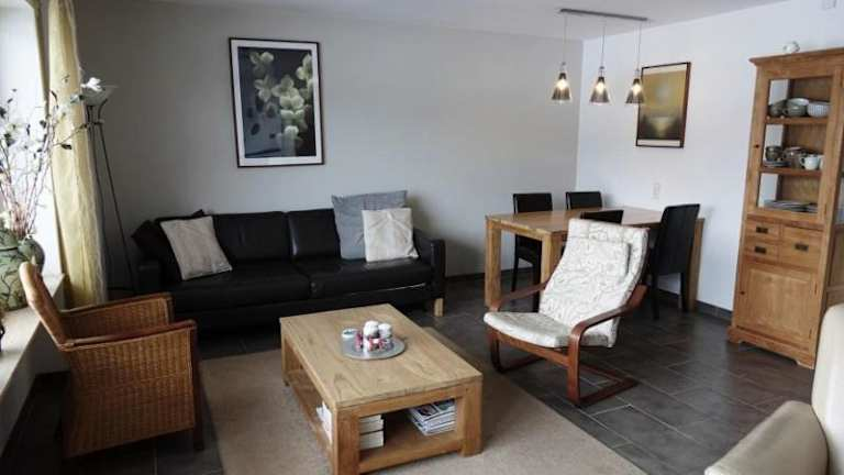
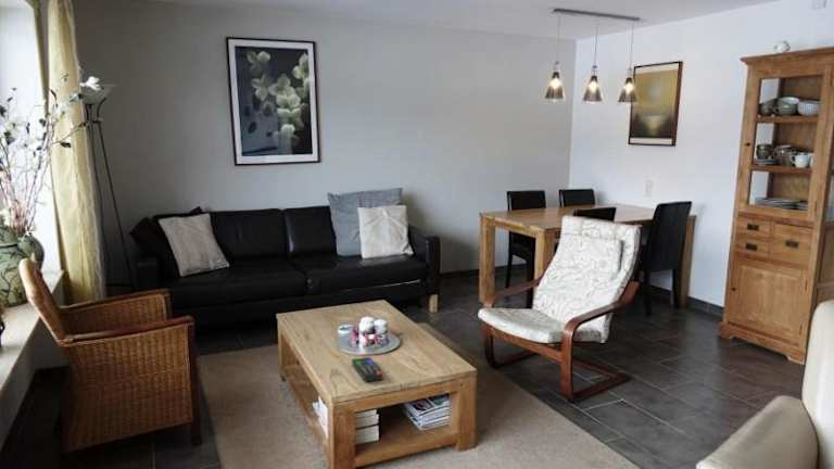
+ remote control (367, 368)
